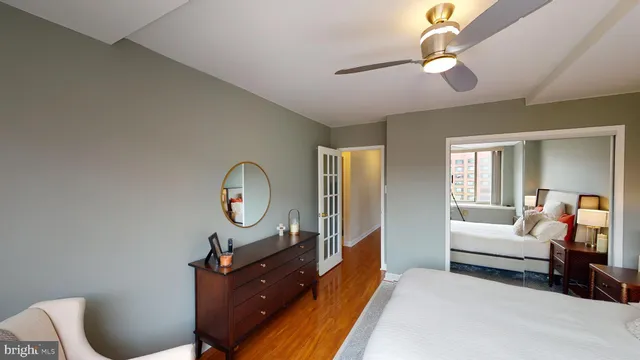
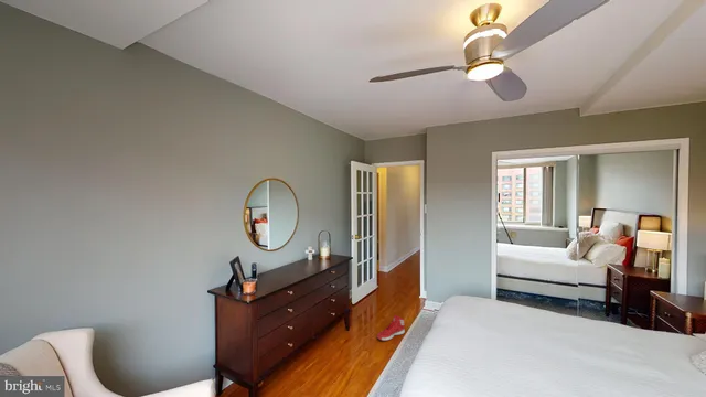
+ sneaker (391, 325)
